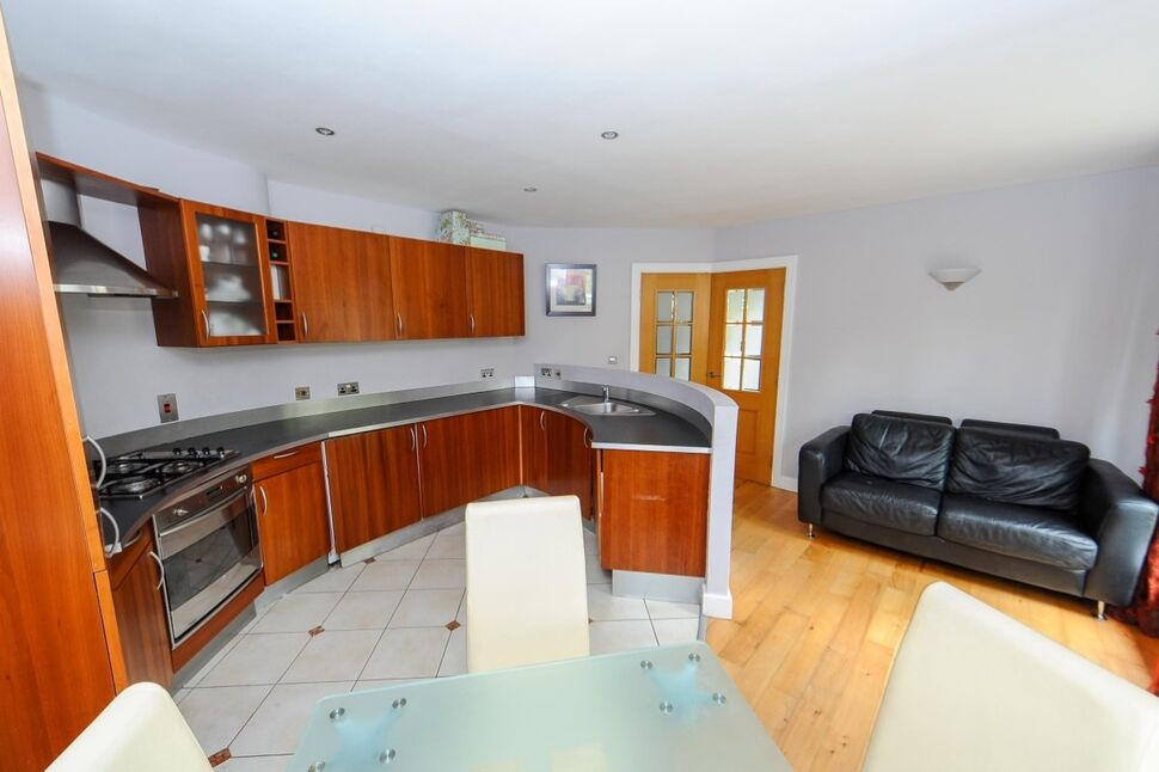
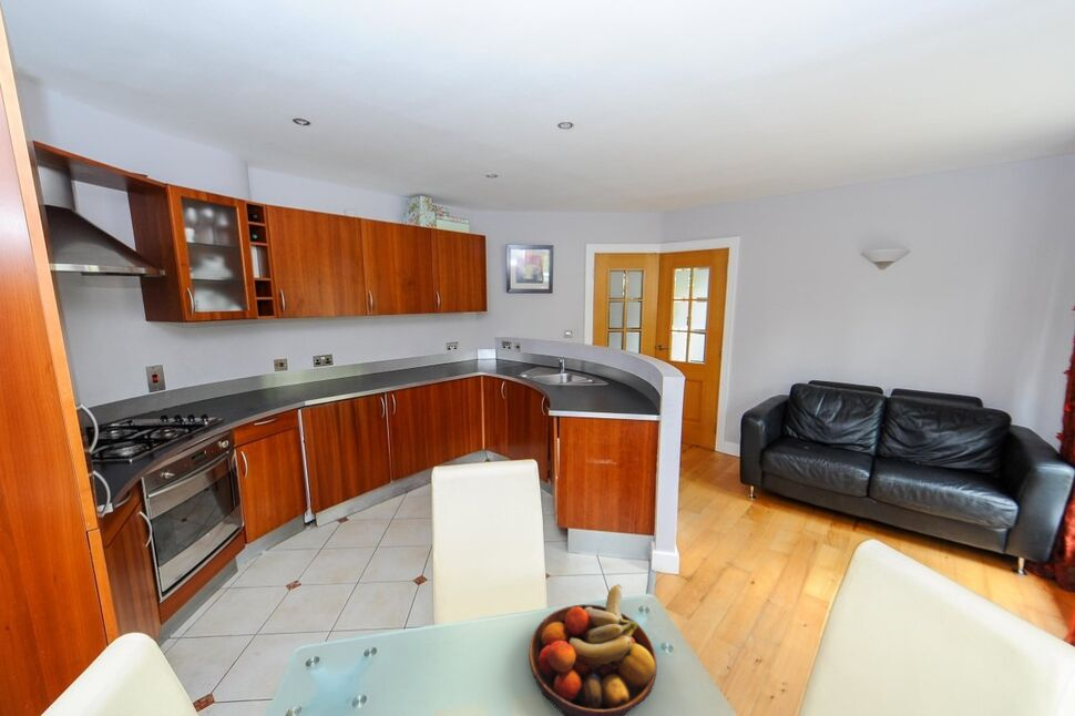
+ fruit bowl (591, 644)
